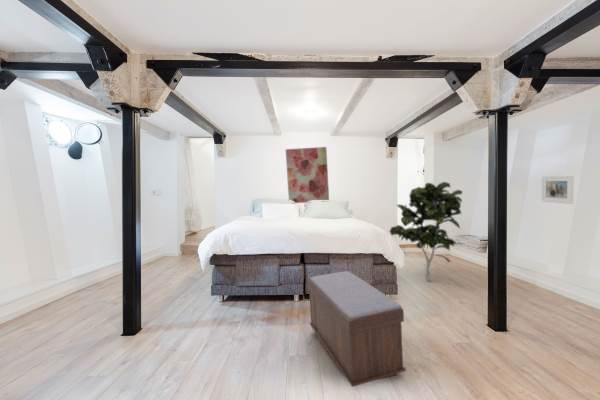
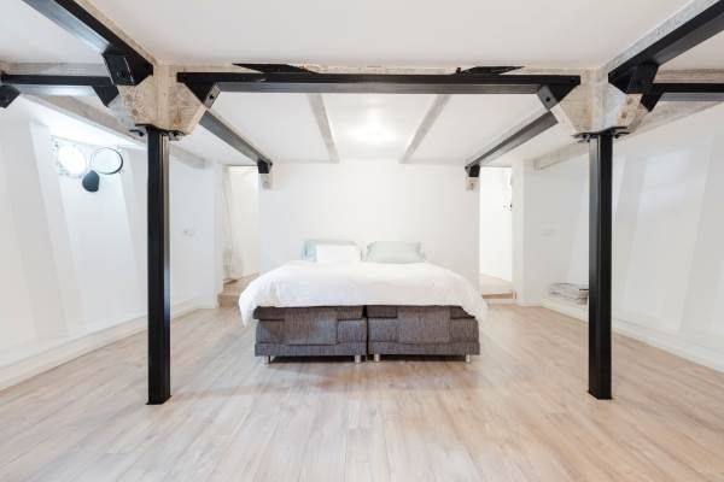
- indoor plant (425, 231)
- bench (349, 319)
- wall art (307, 175)
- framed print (556, 189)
